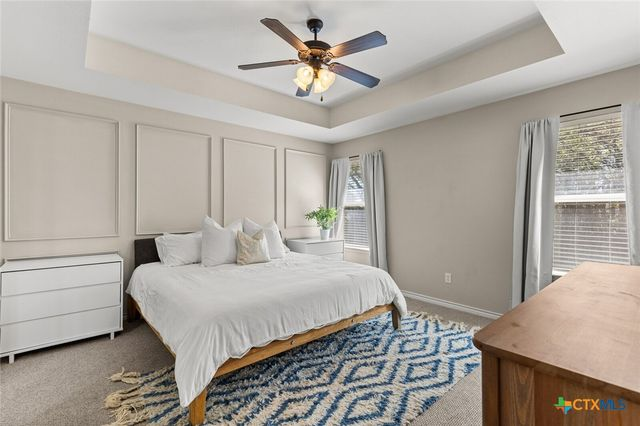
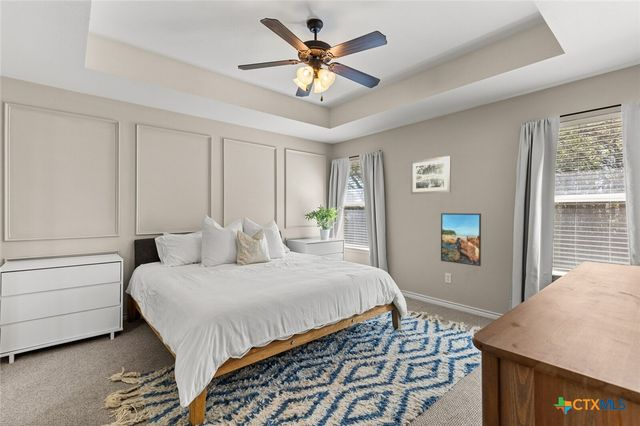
+ wall art (429, 176)
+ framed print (460, 238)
